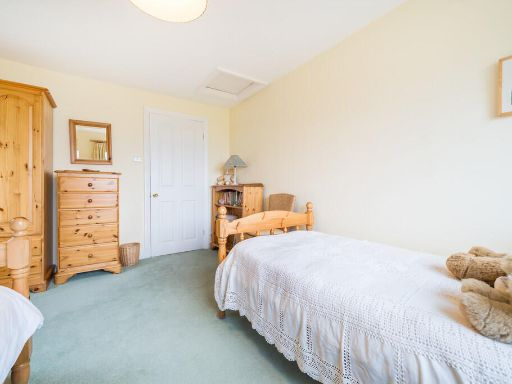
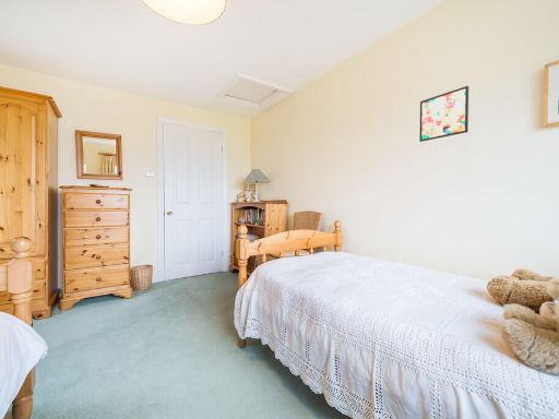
+ wall art (442, 116)
